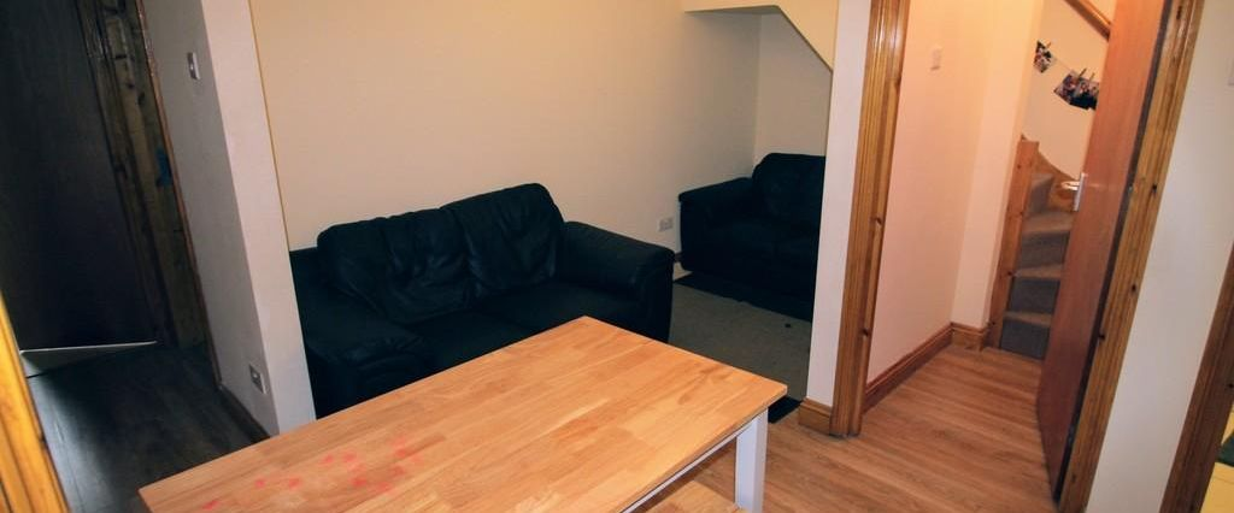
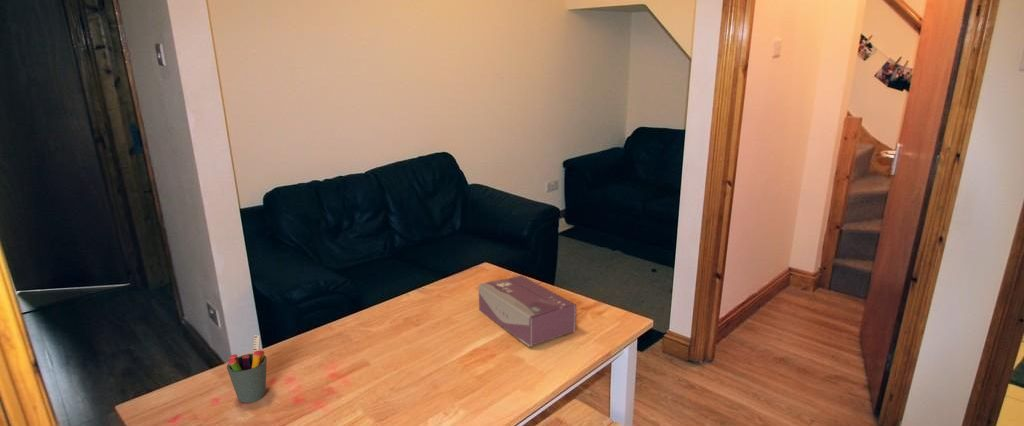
+ pen holder (248, 370)
+ tissue box (525, 306)
